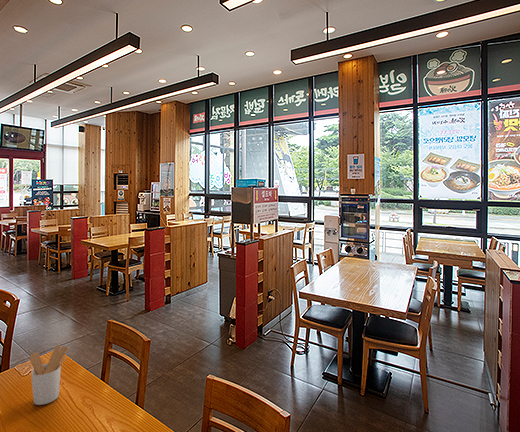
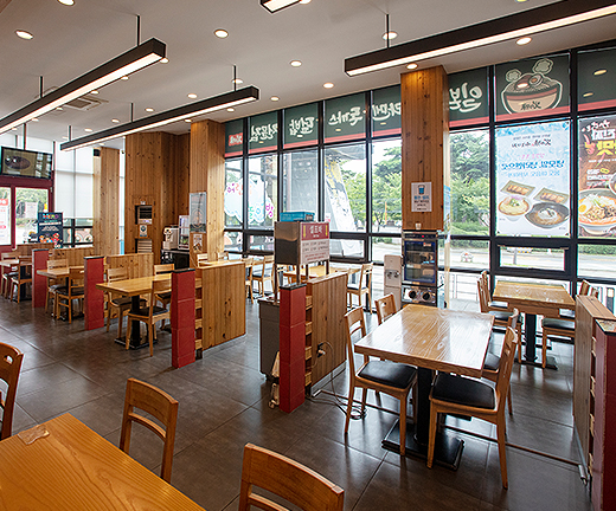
- utensil holder (51, 372)
